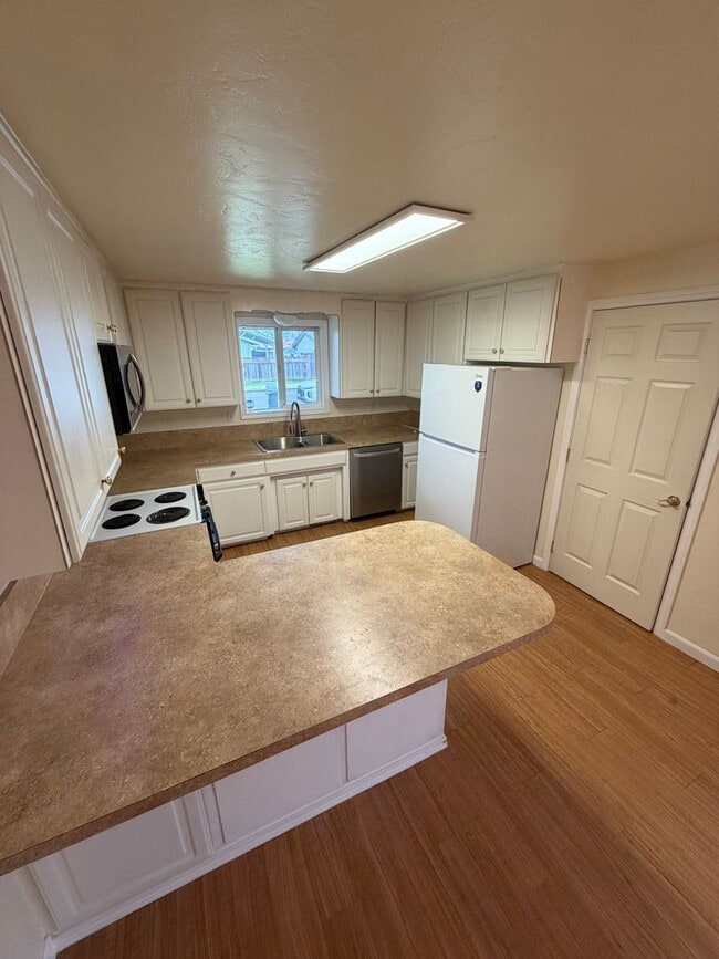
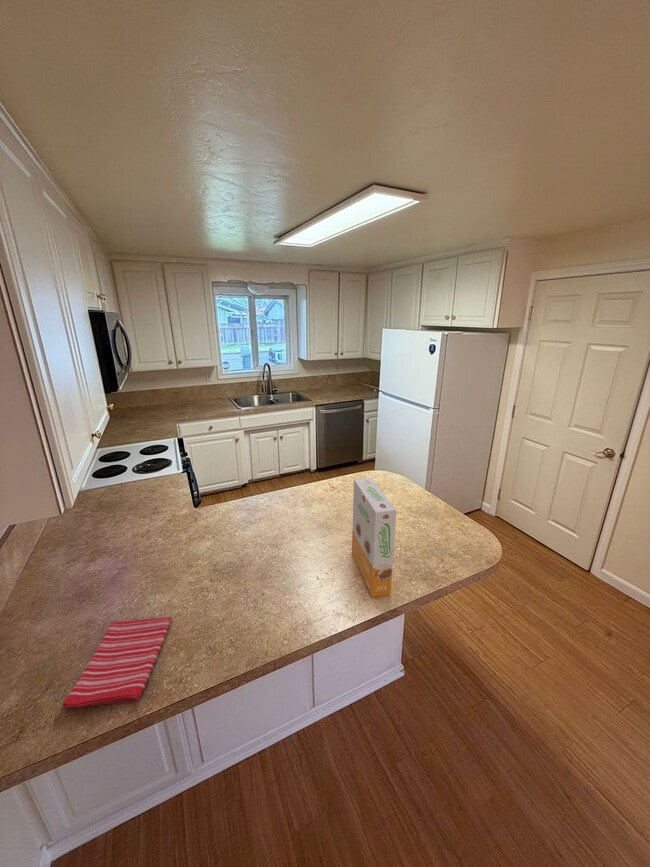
+ cereal box (371, 534)
+ dish towel (123, 657)
